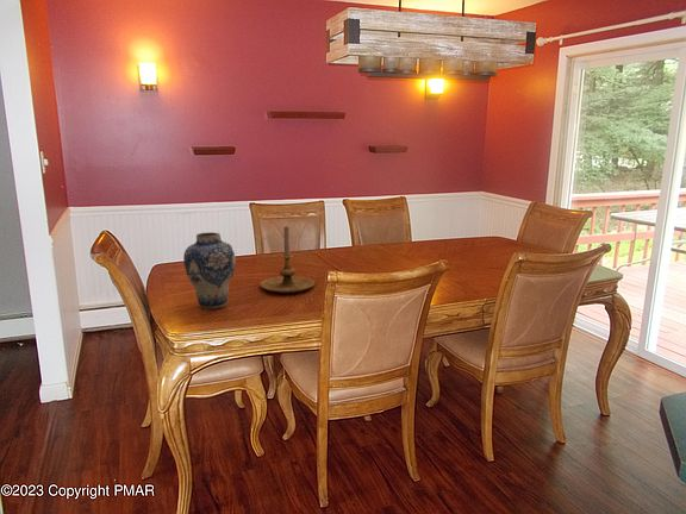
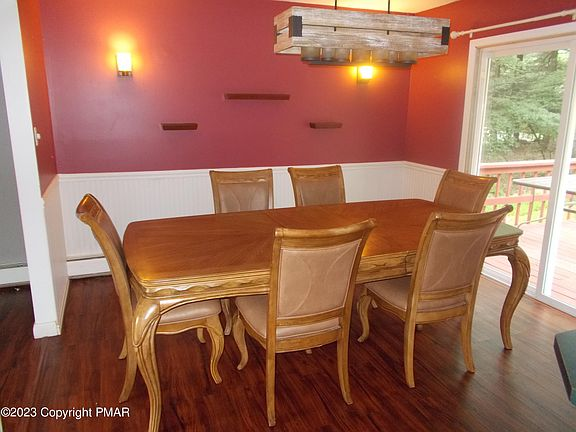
- vase (210, 270)
- candle holder (286, 256)
